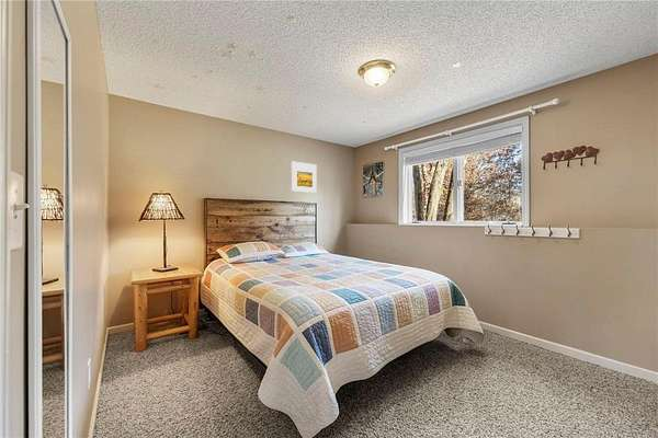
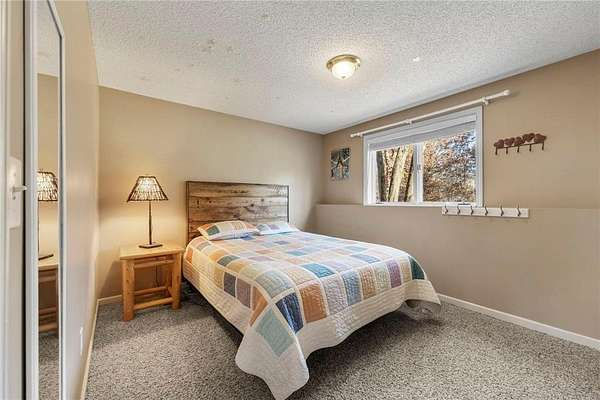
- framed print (304, 177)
